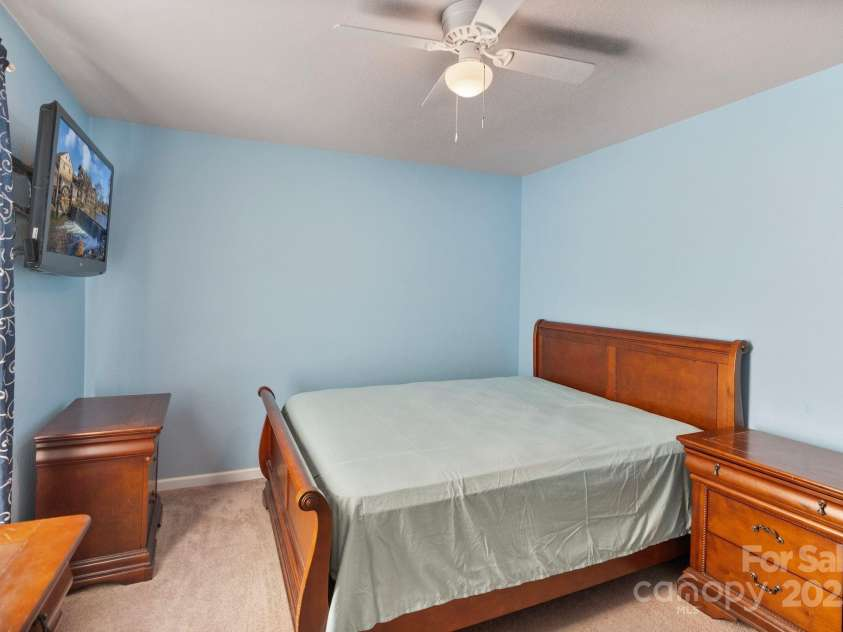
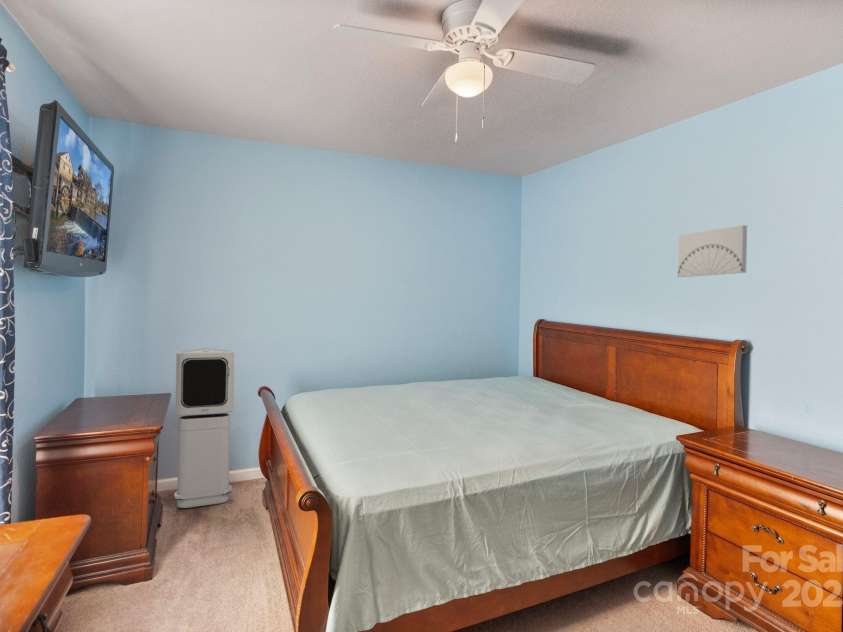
+ wall art (710, 252)
+ air purifier (204, 423)
